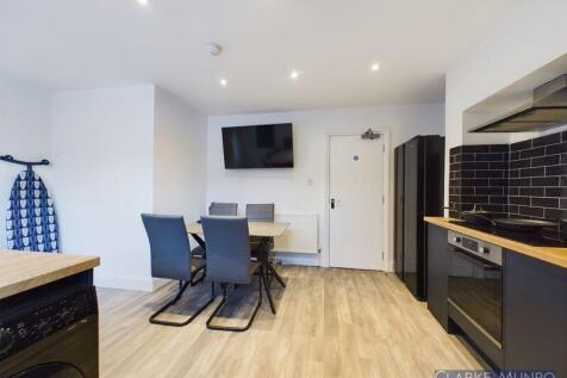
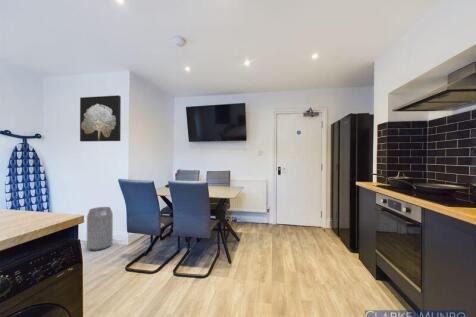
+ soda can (100, 227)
+ wall art (100, 119)
